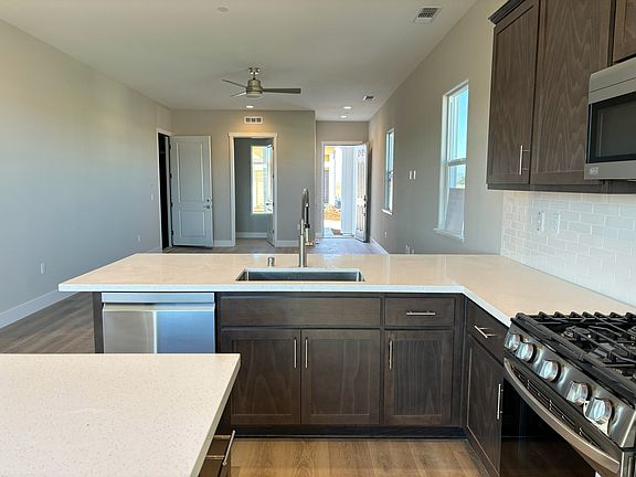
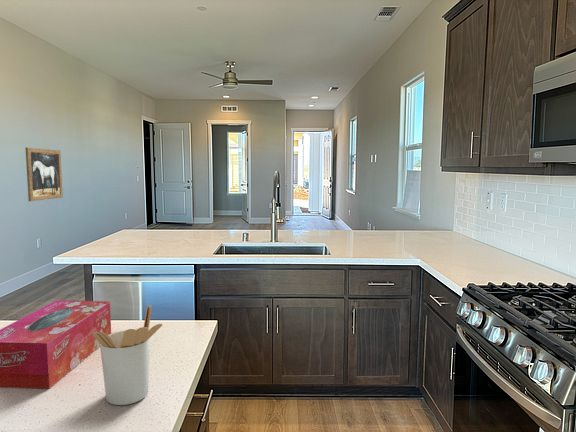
+ wall art (45, 174)
+ tissue box (53, 338)
+ utensil holder (131, 356)
